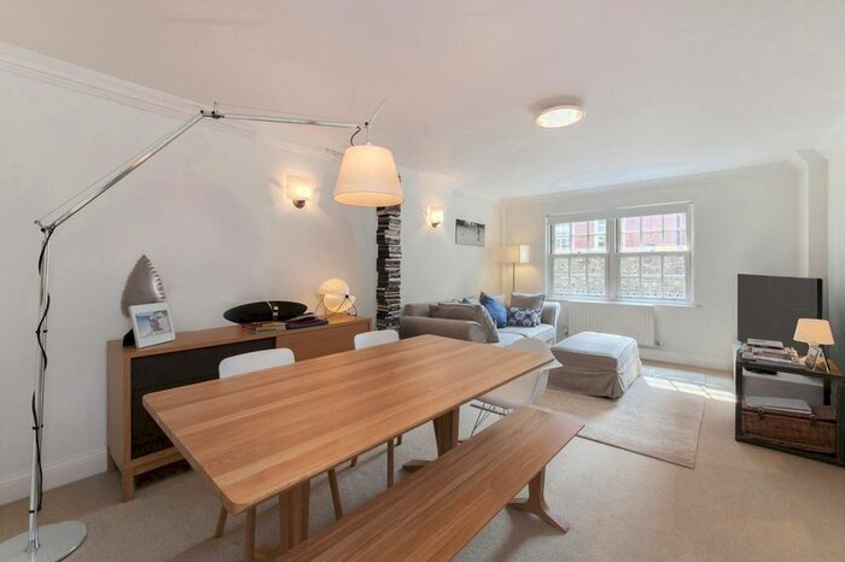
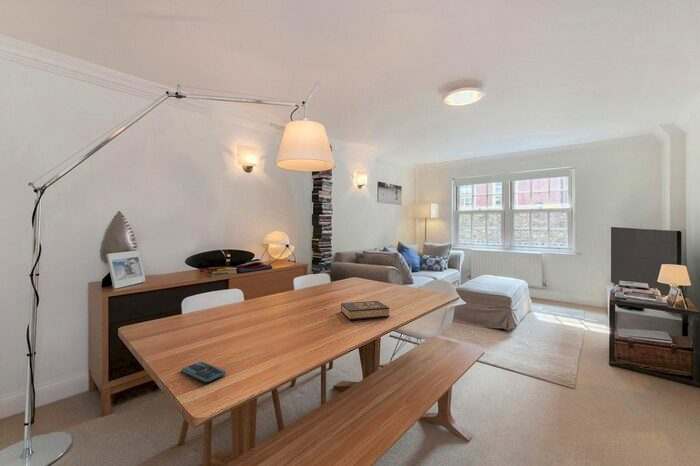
+ hardback book (364, 309)
+ smartphone (203, 371)
